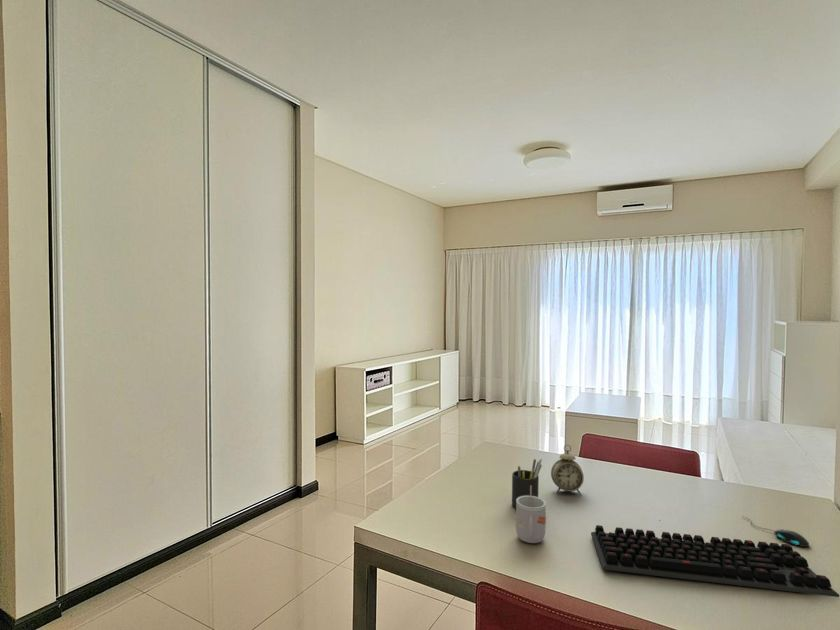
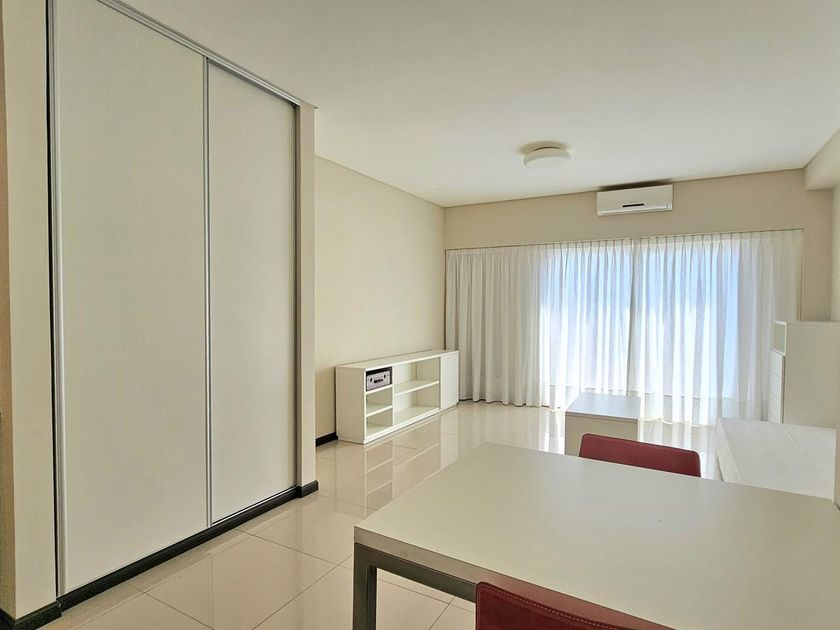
- mouse (772, 530)
- computer keyboard (700, 556)
- mug (530, 517)
- pen holder (526, 480)
- alarm clock (567, 468)
